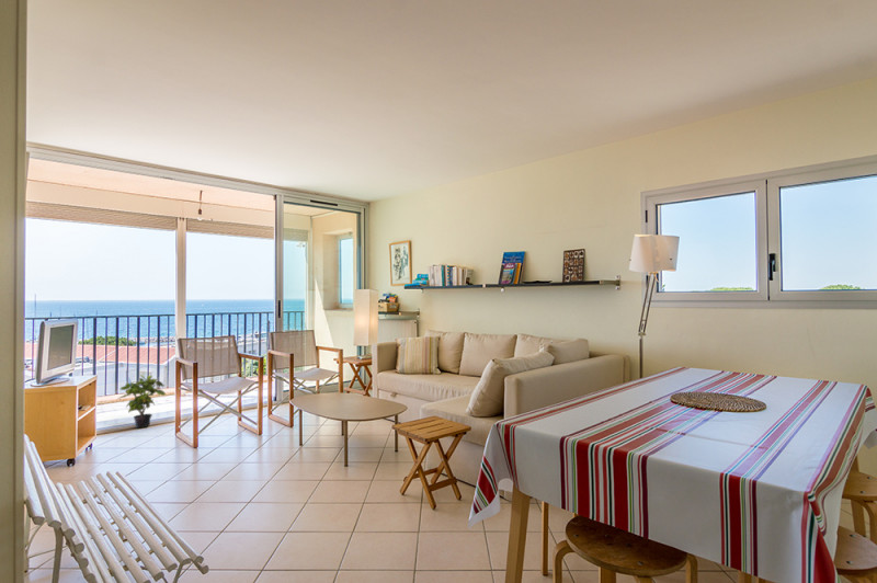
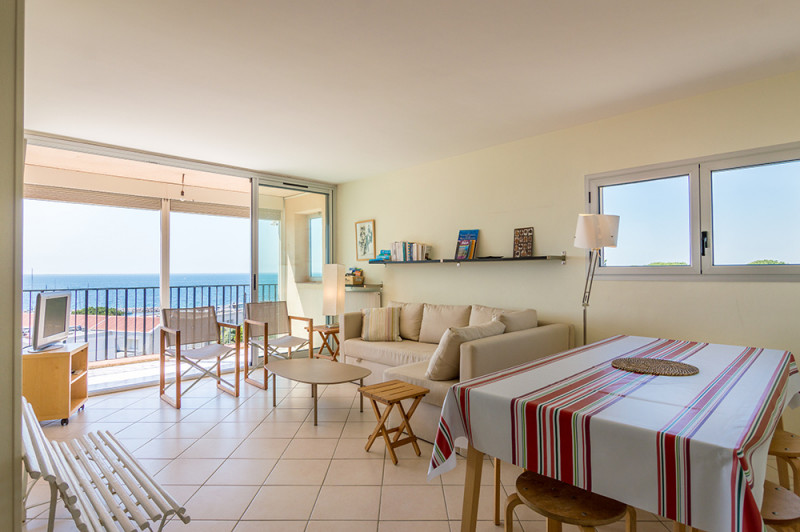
- potted plant (143, 400)
